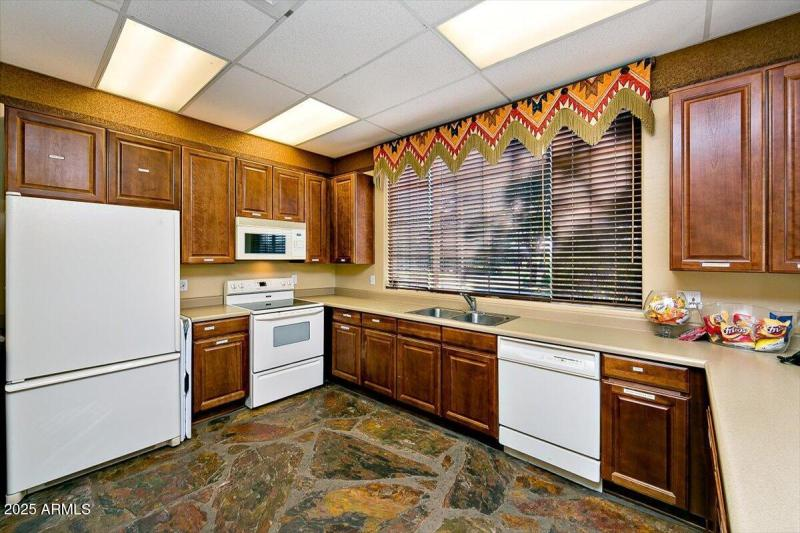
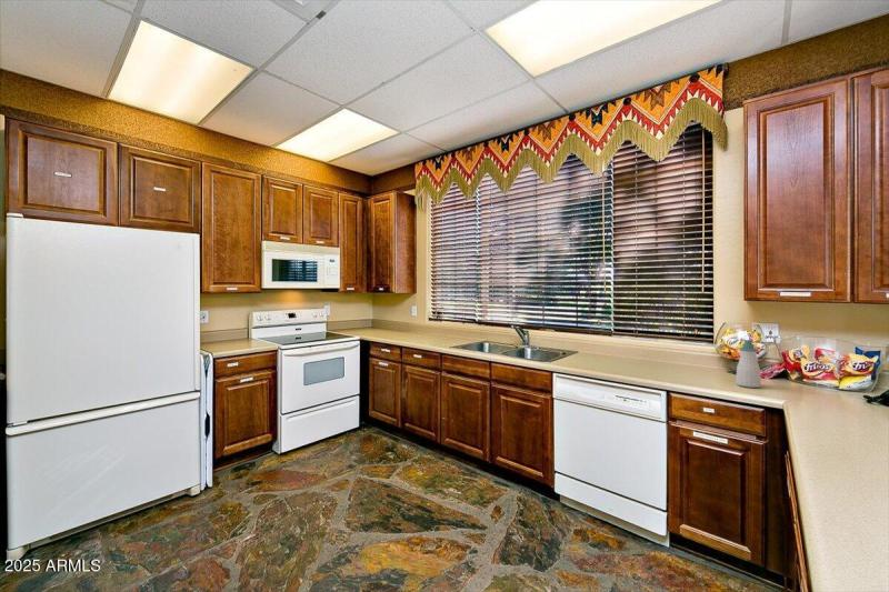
+ soap bottle (748, 362)
